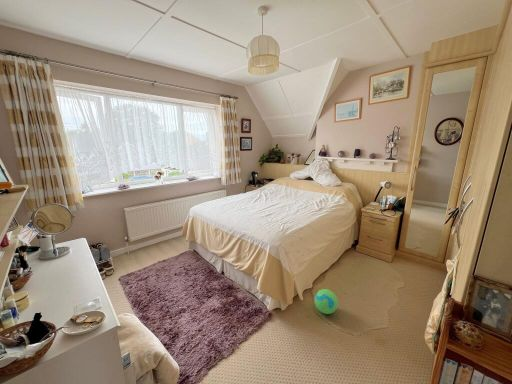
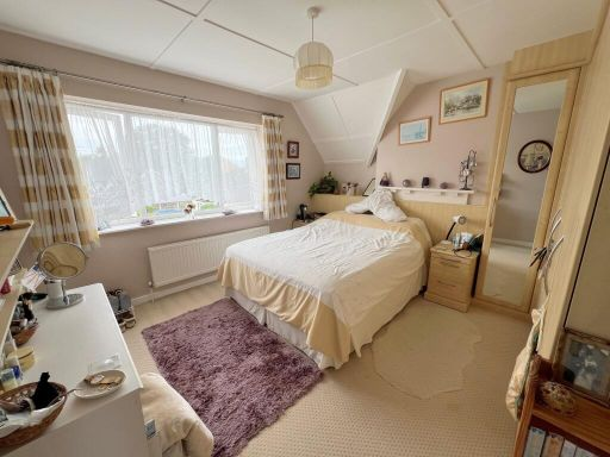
- ball (326, 301)
